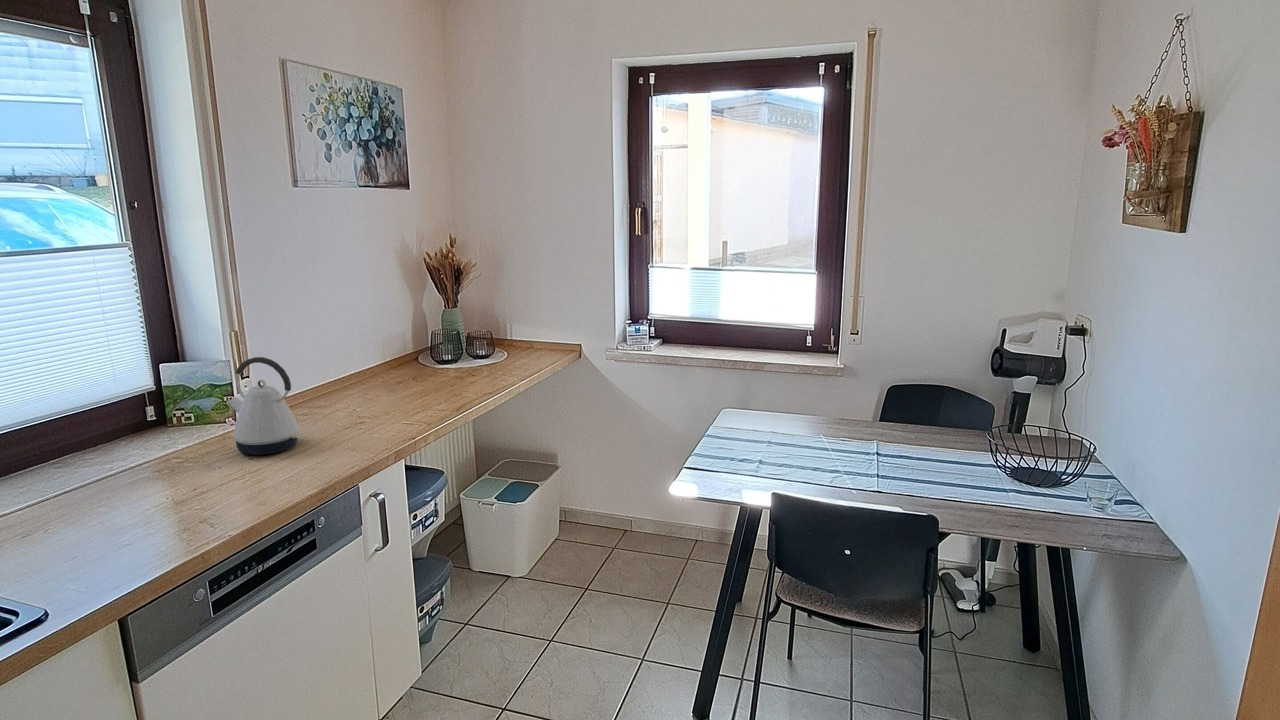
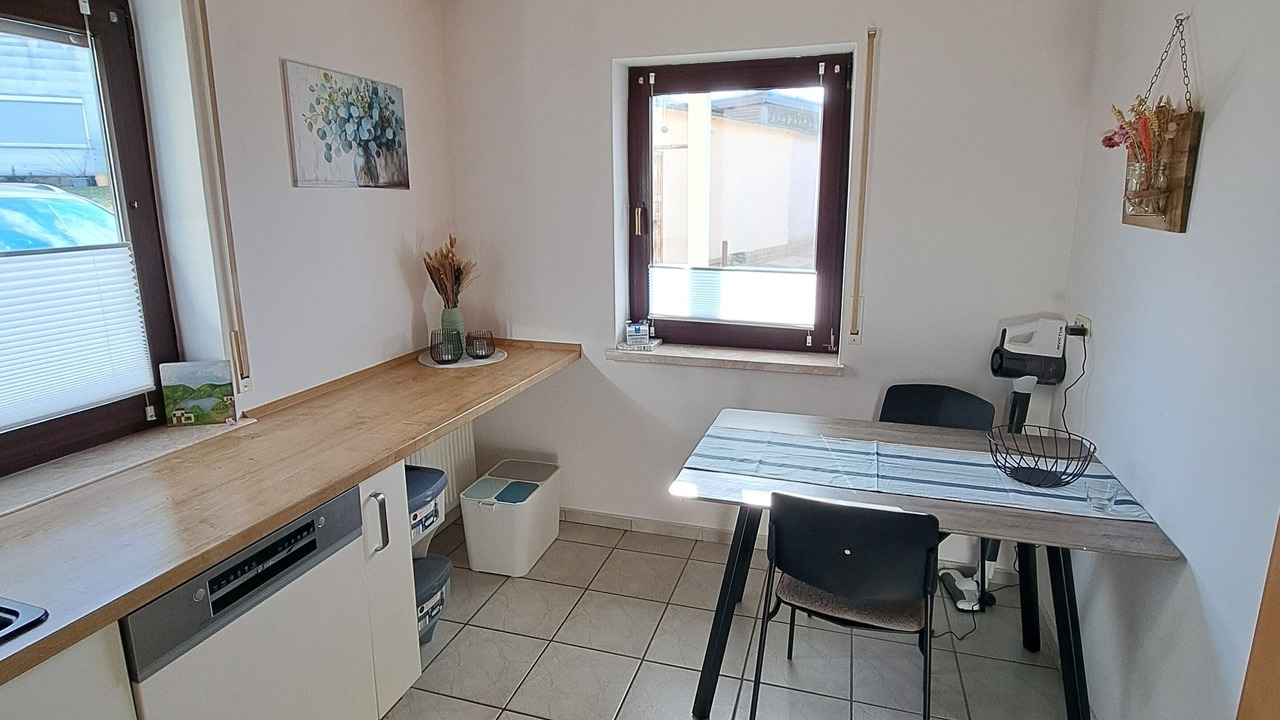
- kettle (261, 403)
